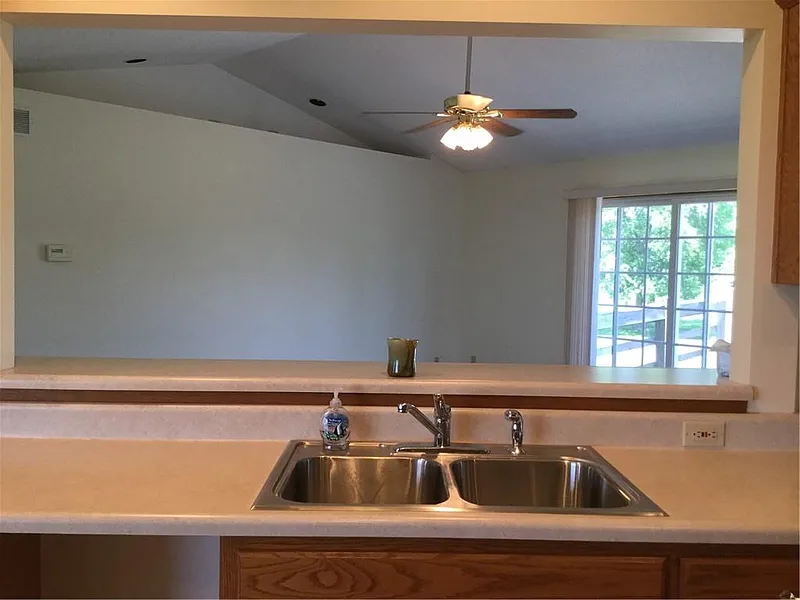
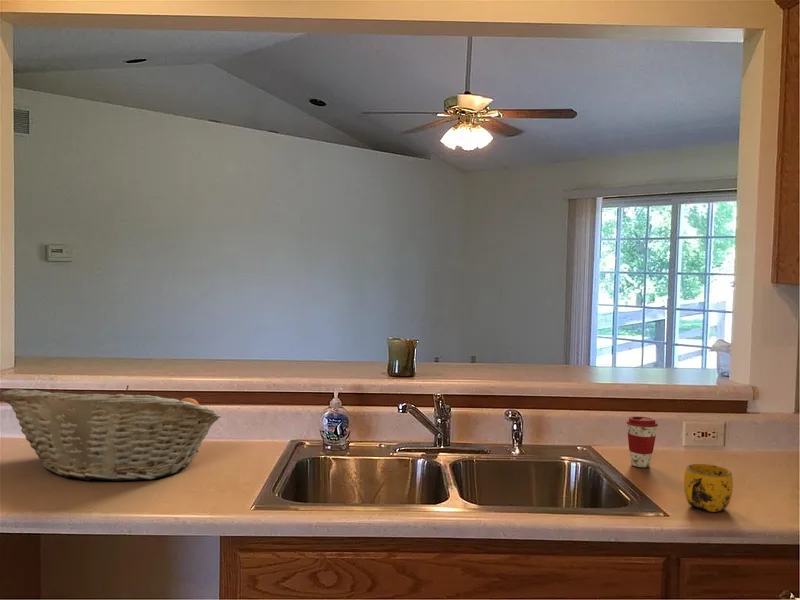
+ mug (704, 489)
+ fruit basket (114, 422)
+ coffee cup (641, 441)
